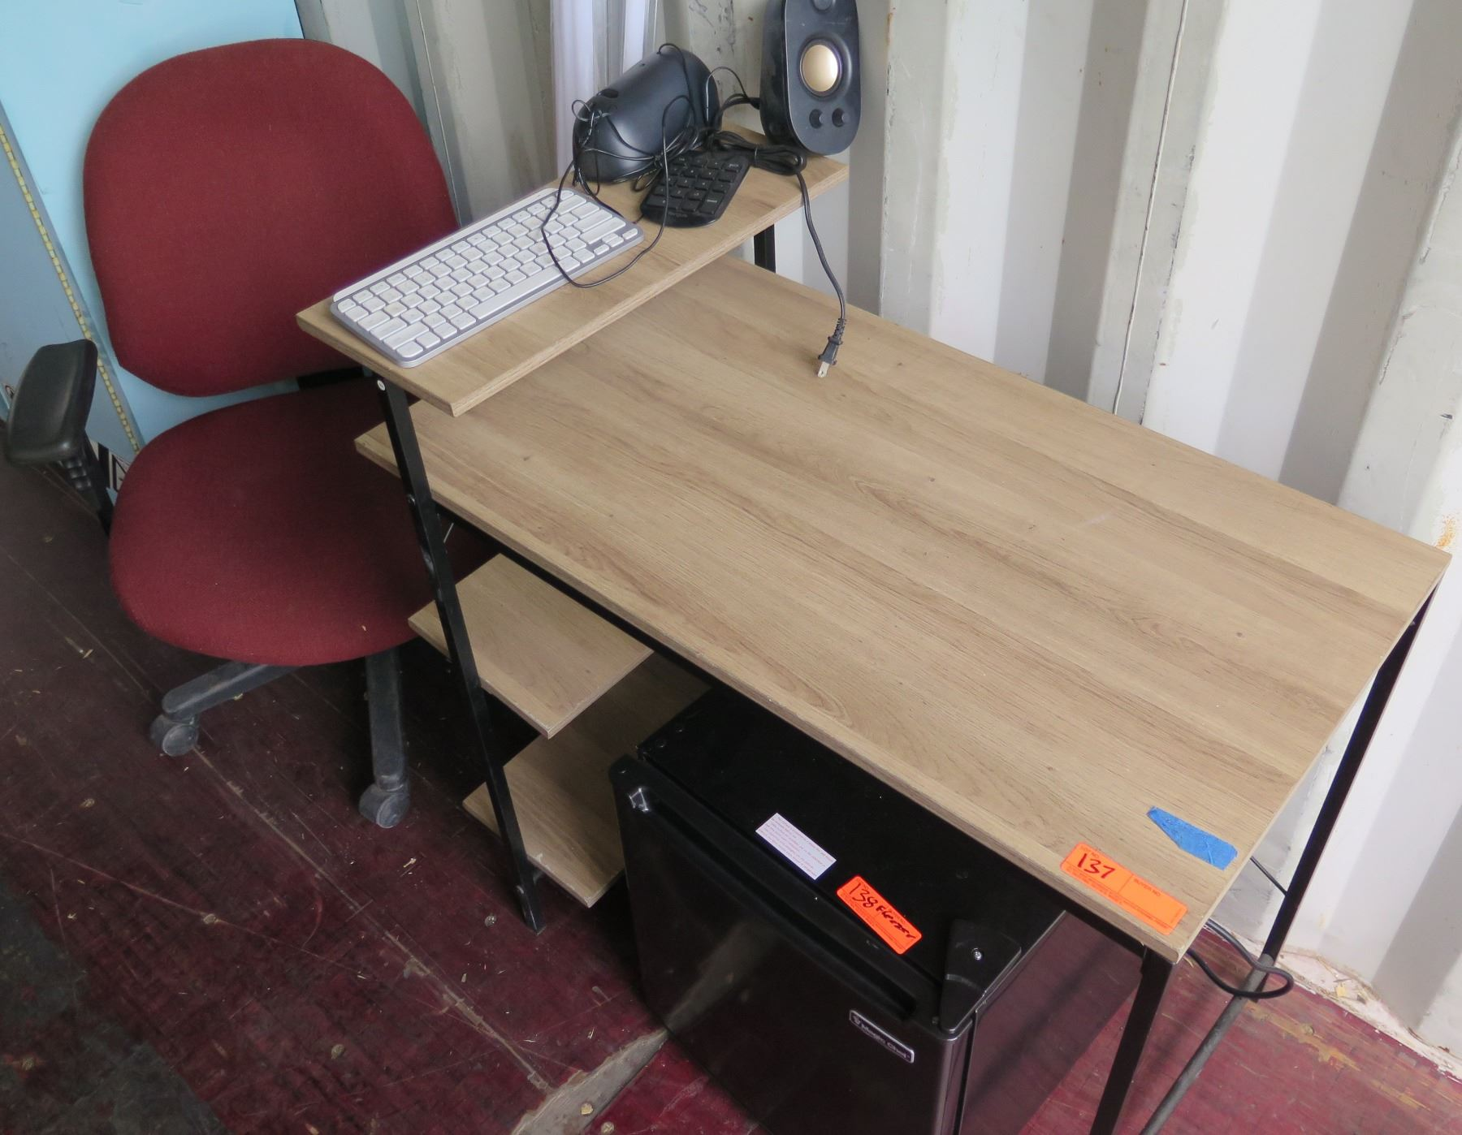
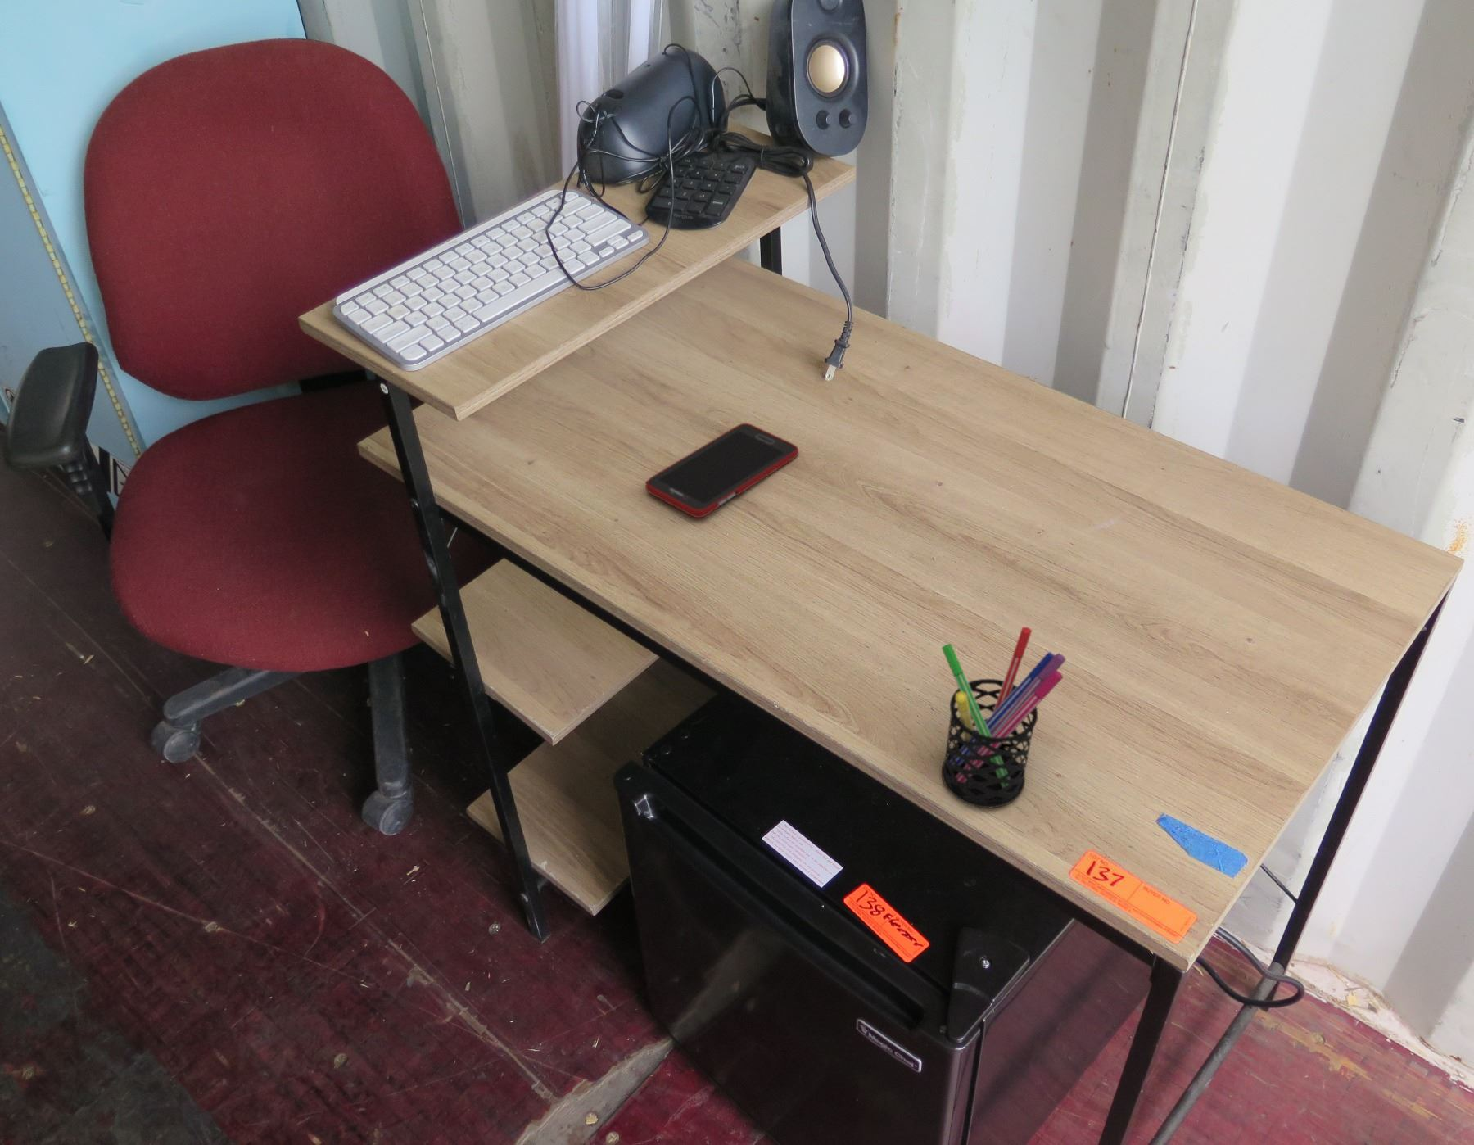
+ pen holder (986, 708)
+ cell phone (723, 469)
